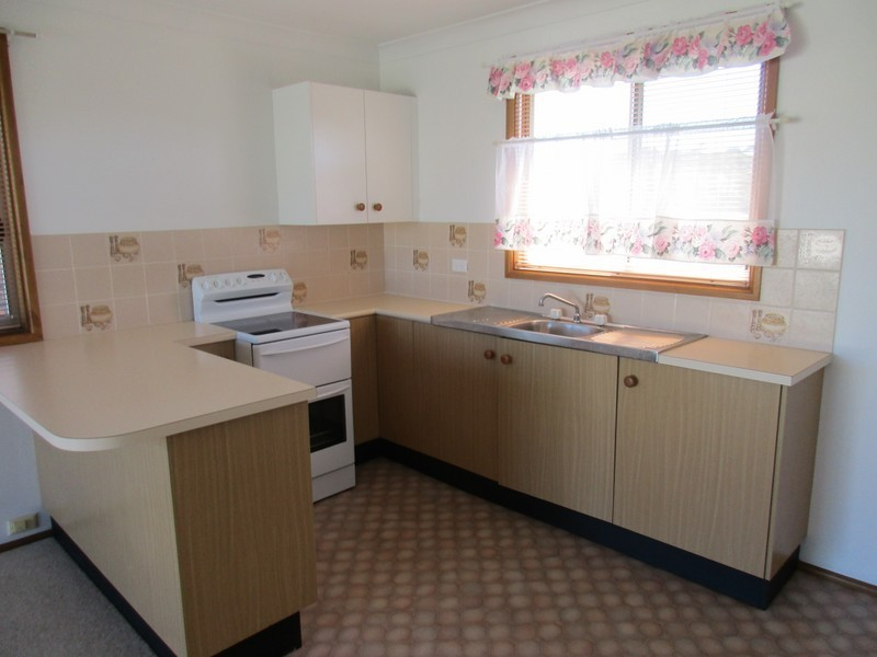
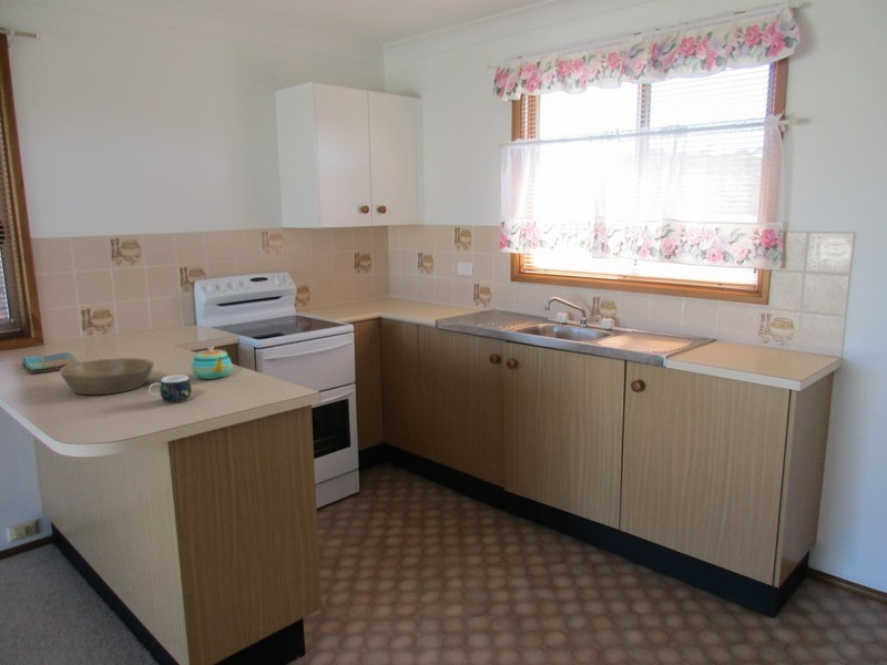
+ bowl (109, 376)
+ mug (170, 389)
+ dish towel (51, 361)
+ teapot (212, 361)
